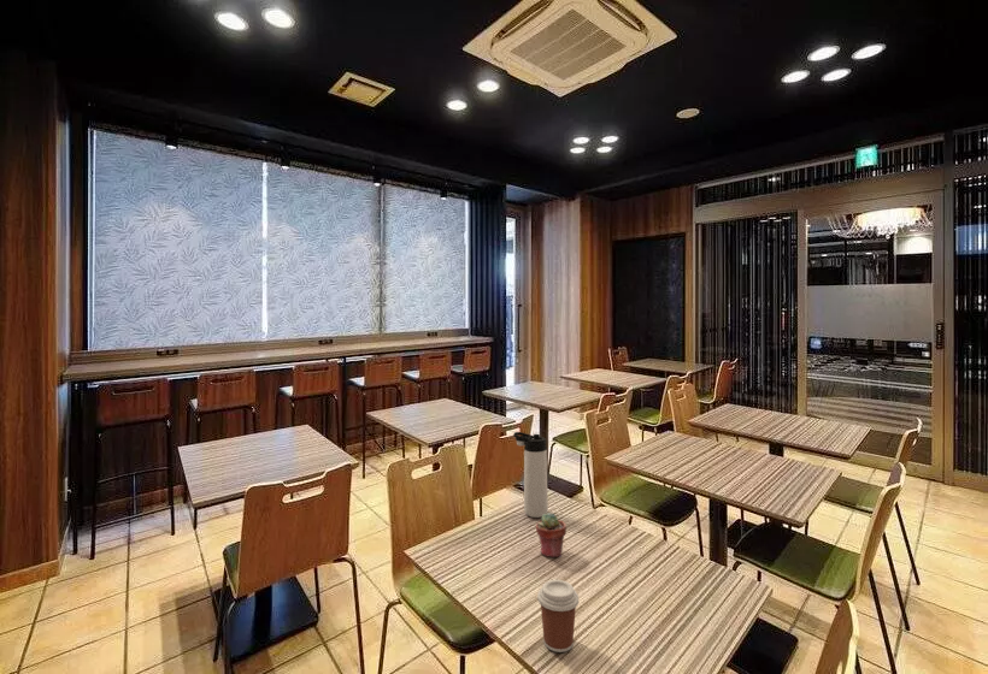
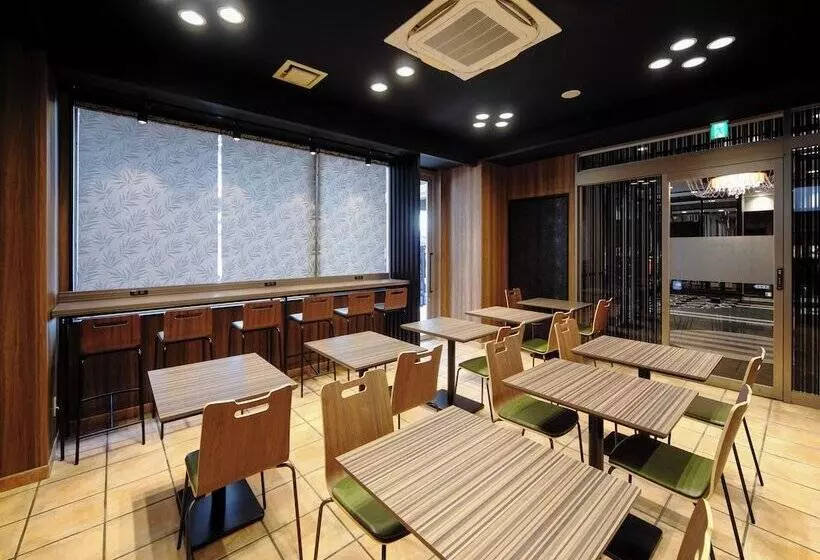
- coffee cup (558, 614)
- potted succulent (551, 532)
- thermos bottle (530, 473)
